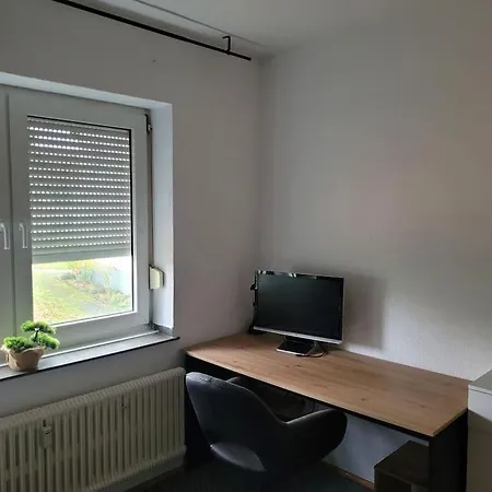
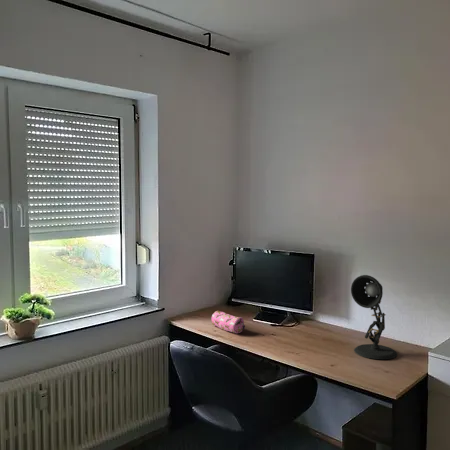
+ pencil case (227, 321)
+ desk lamp (375, 312)
